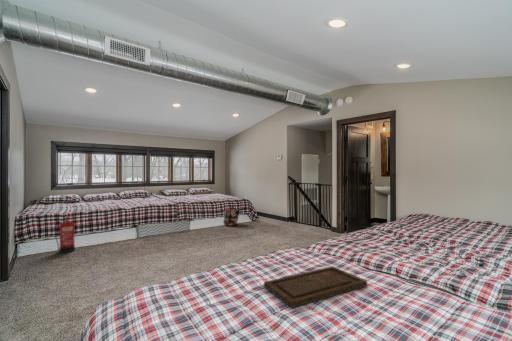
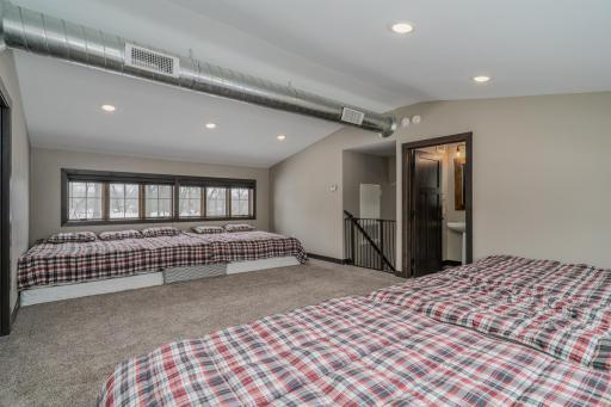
- backpack (230, 216)
- tray (315, 283)
- fire extinguisher (66, 233)
